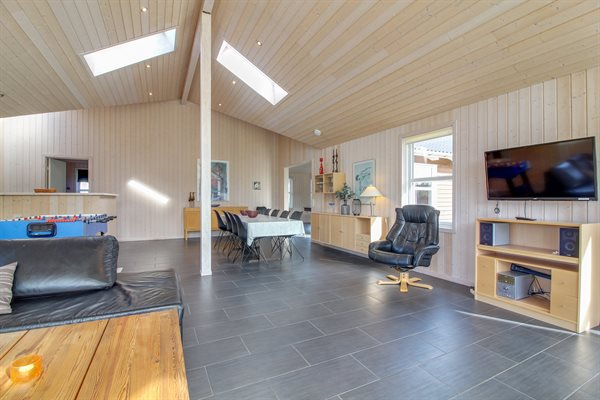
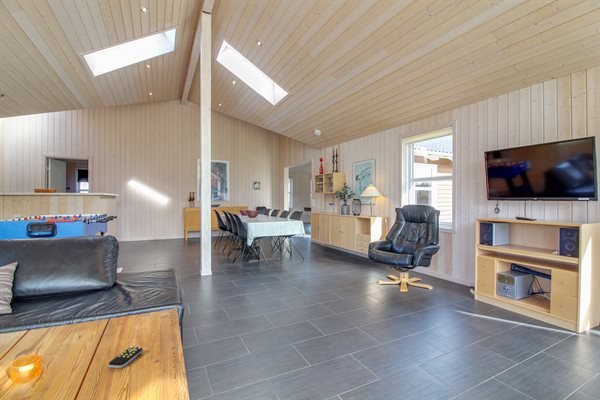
+ remote control (126, 356)
